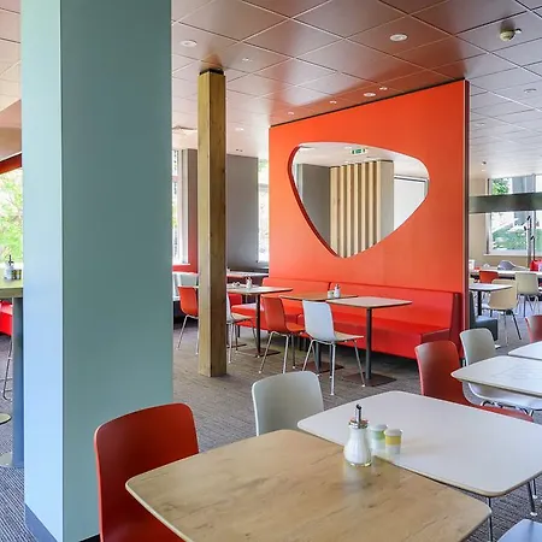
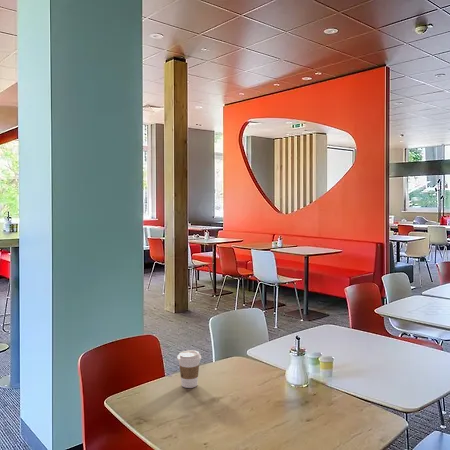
+ coffee cup (189, 368)
